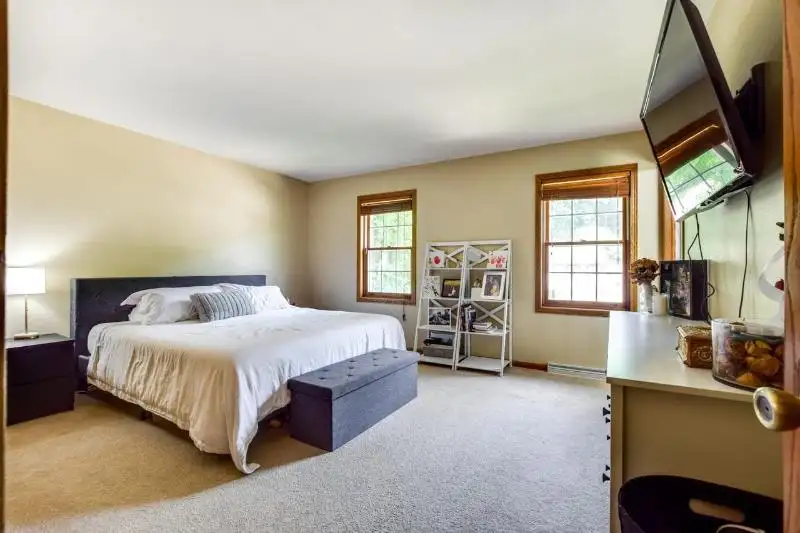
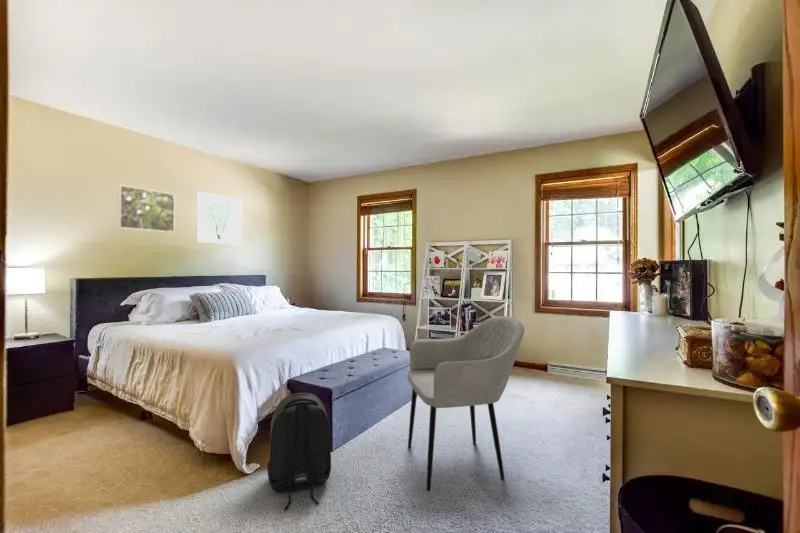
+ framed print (148, 210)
+ backpack (299, 439)
+ armchair (464, 390)
+ wall art (220, 219)
